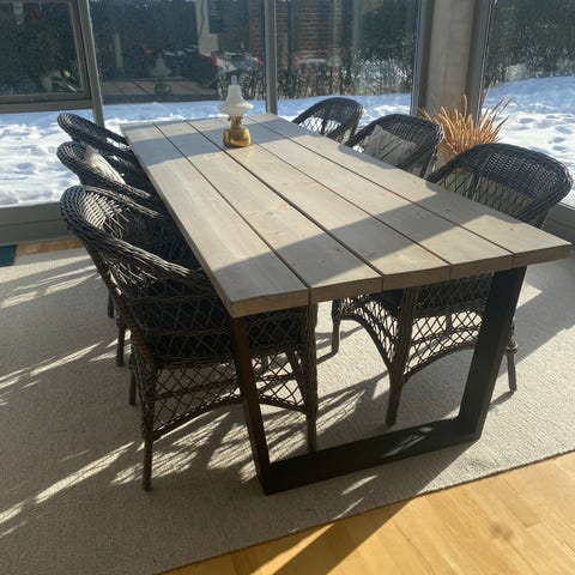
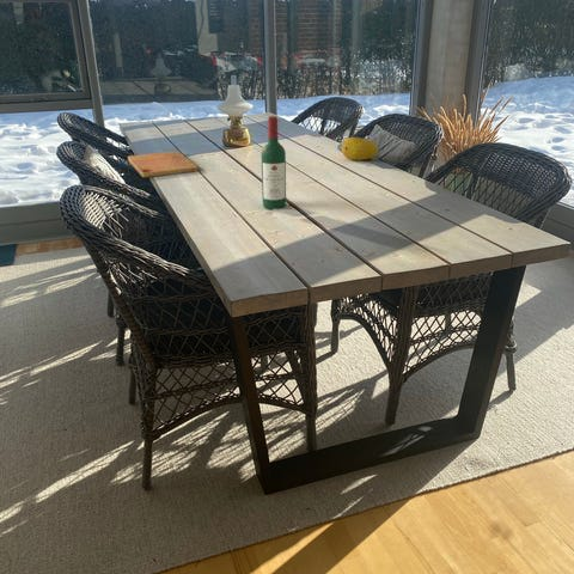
+ cutting board (161, 163)
+ fruit (360, 148)
+ wine bottle (273, 163)
